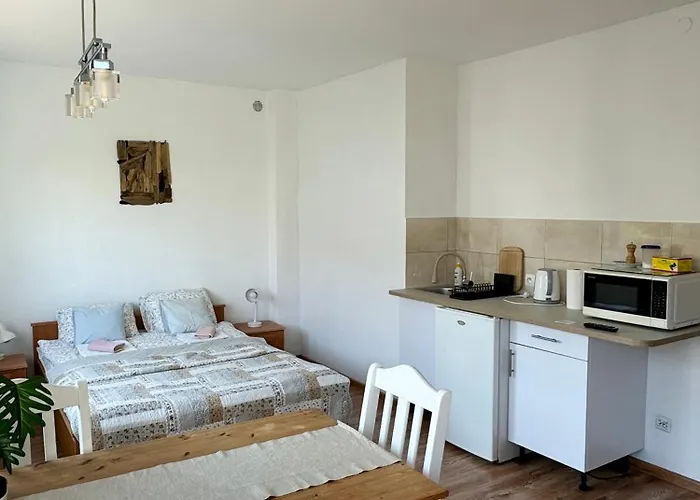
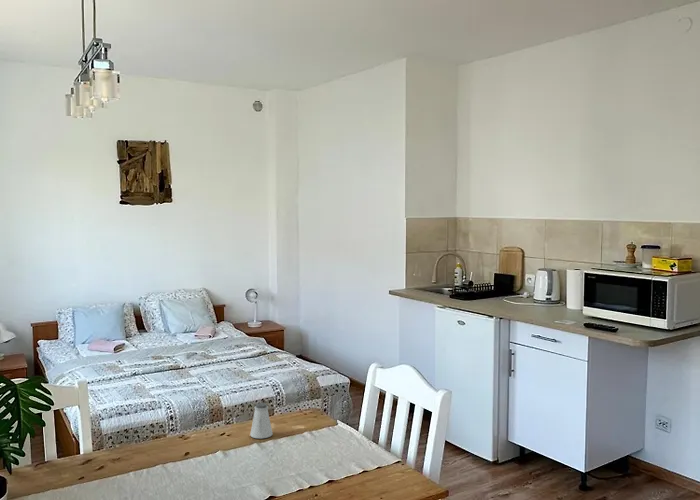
+ saltshaker (261, 419)
